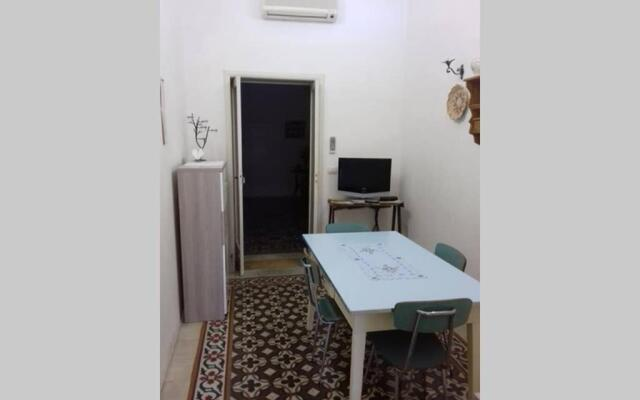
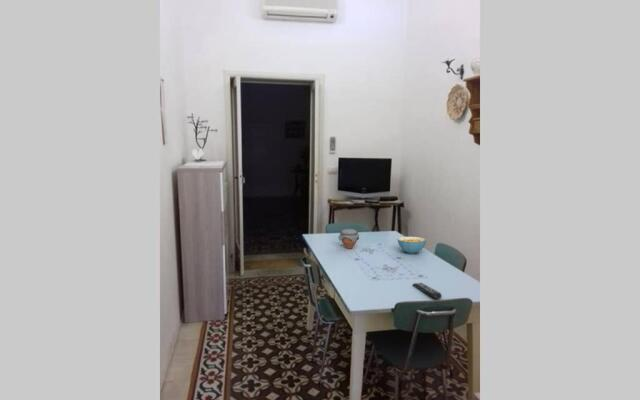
+ cereal bowl (411, 245)
+ remote control (426, 289)
+ jar (349, 238)
